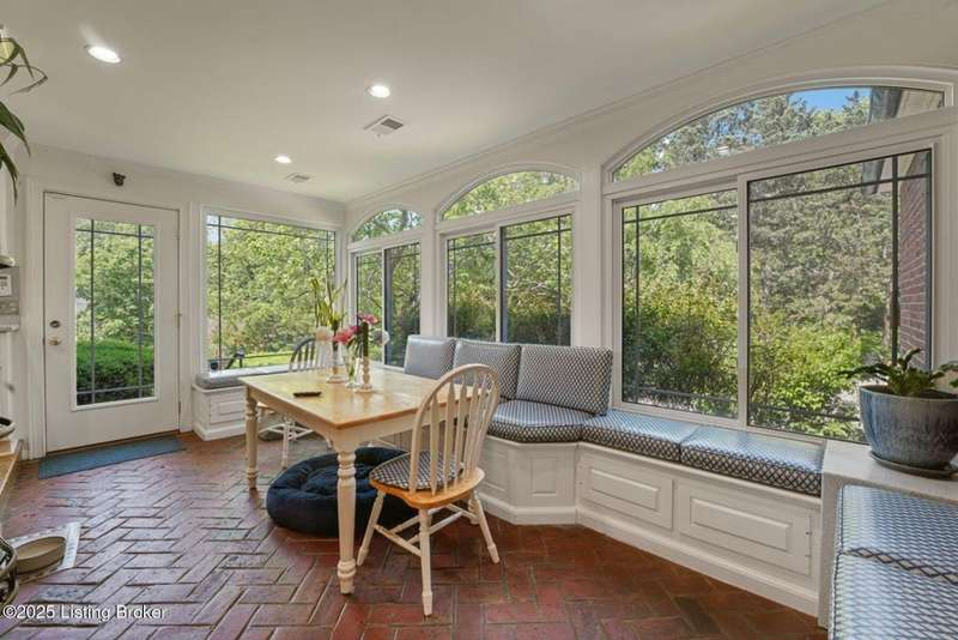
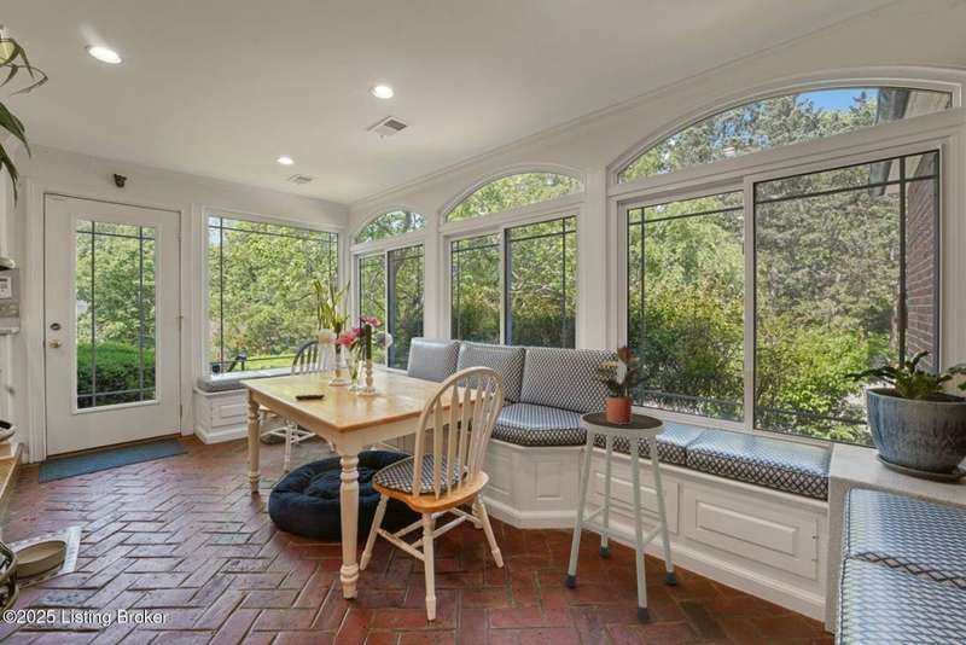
+ potted plant (623, 382)
+ stool (618, 504)
